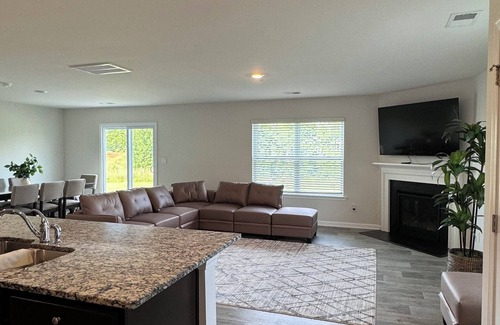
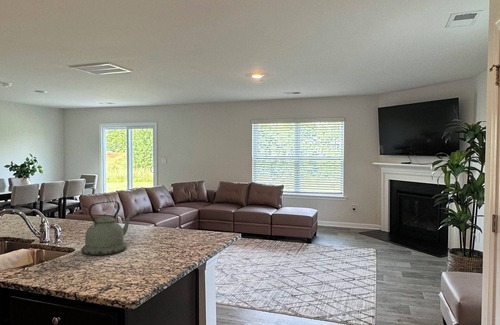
+ kettle (106, 225)
